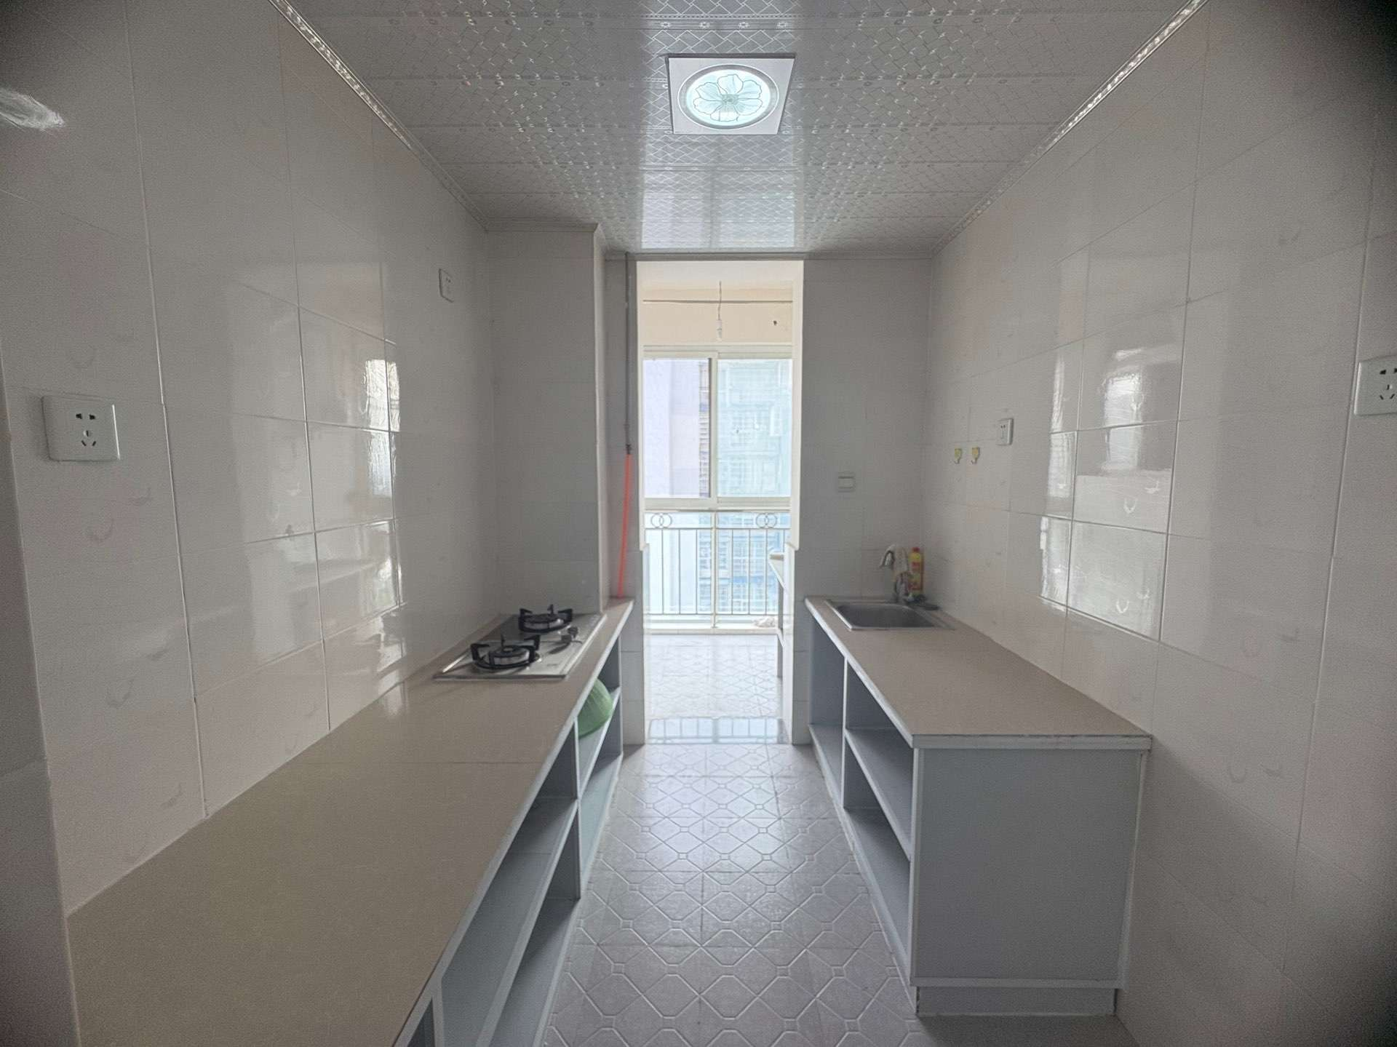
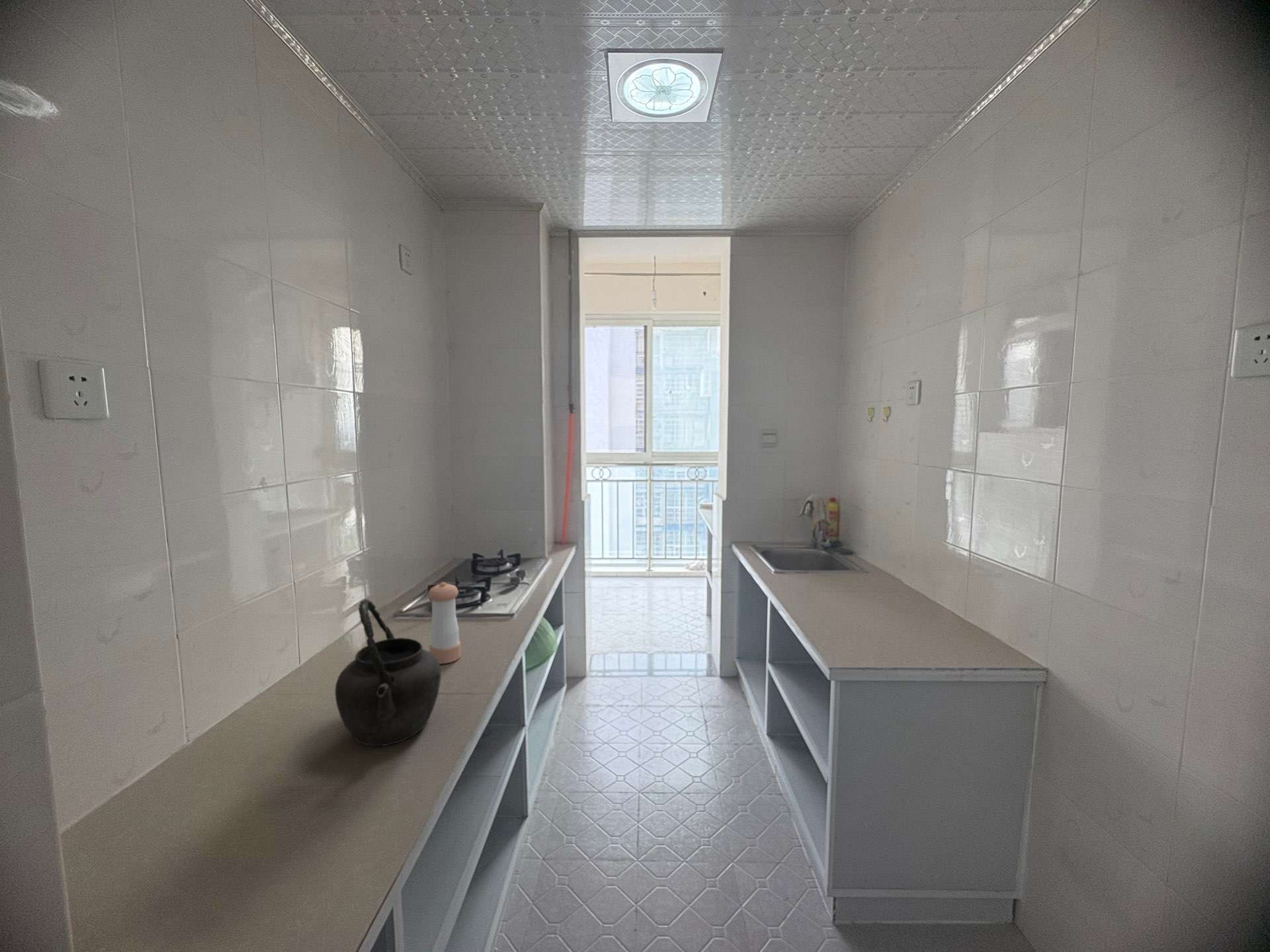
+ pepper shaker (444, 620)
+ kettle (384, 670)
